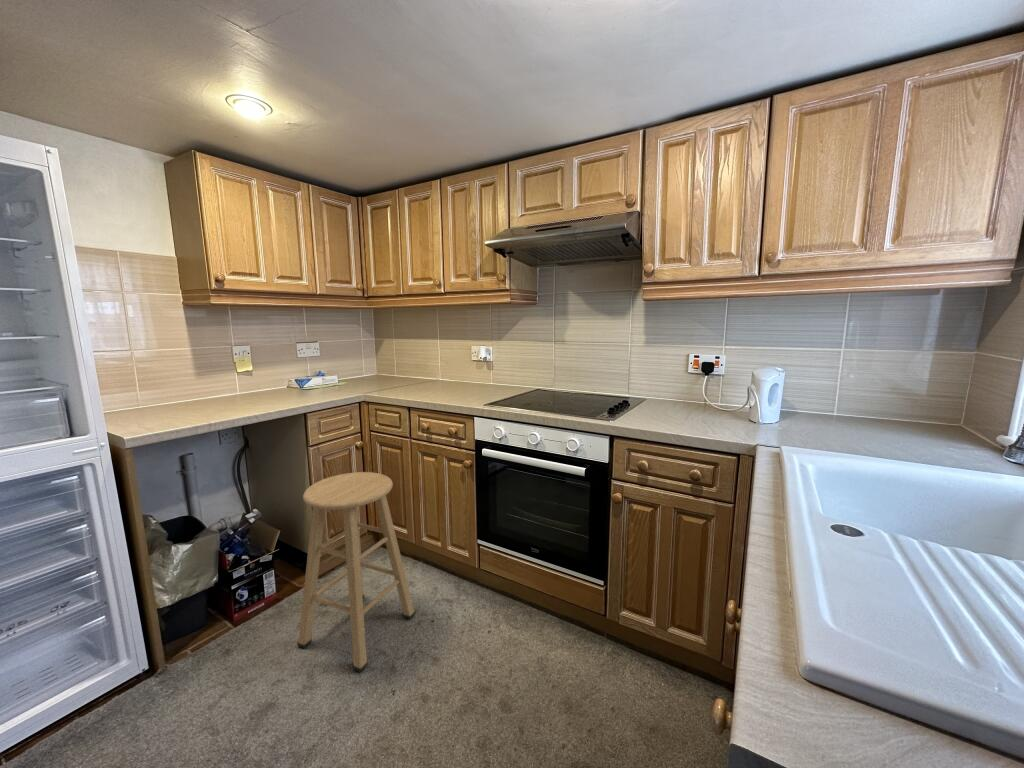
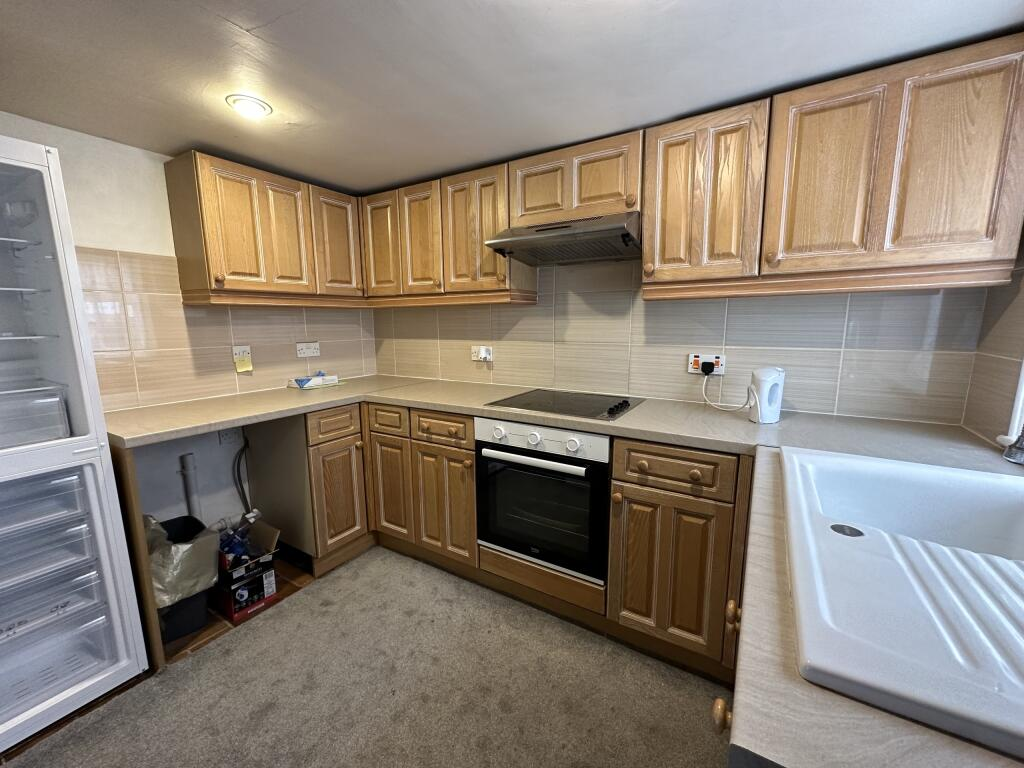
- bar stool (354, 559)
